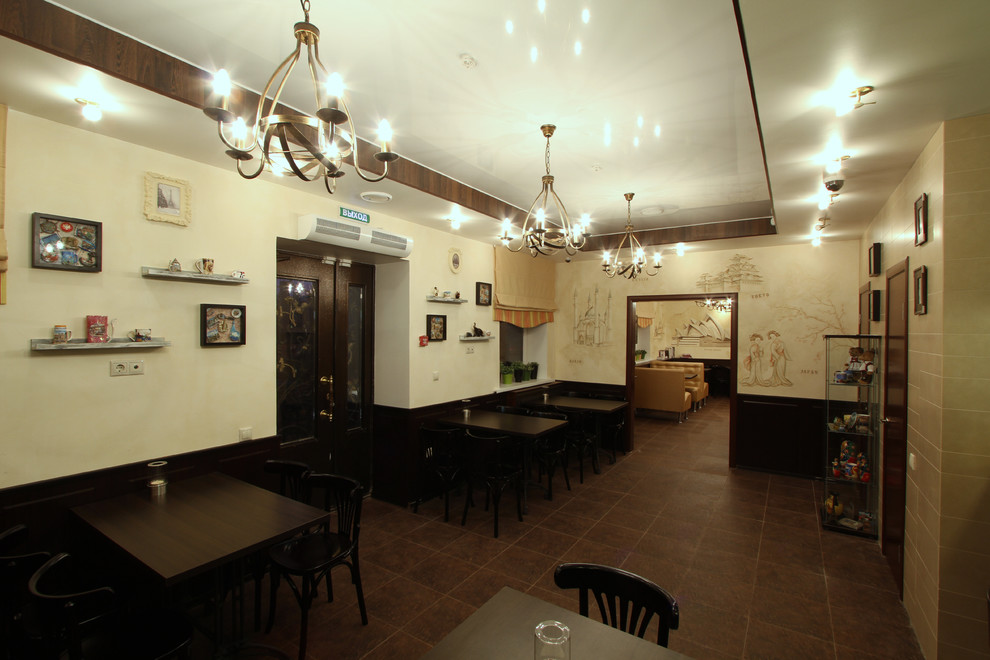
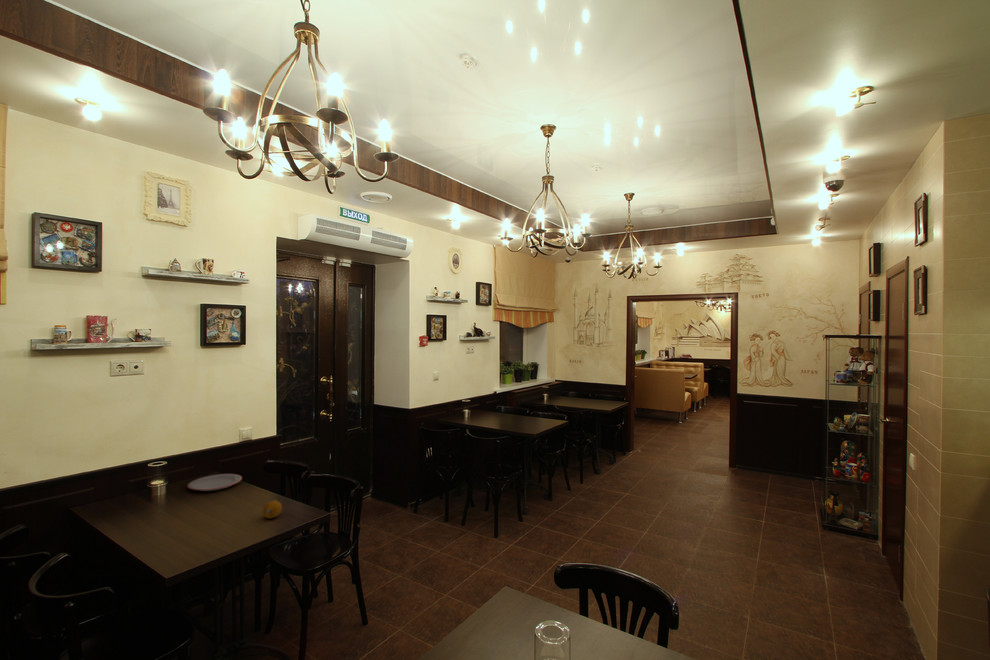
+ fruit (272, 509)
+ plate (215, 483)
